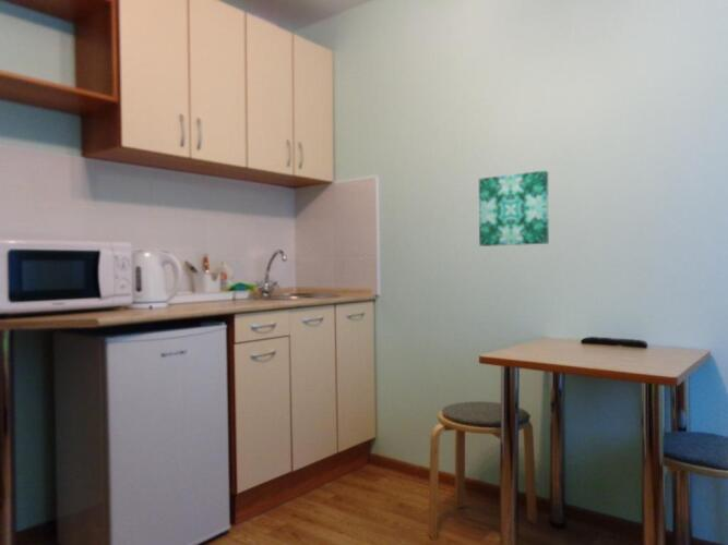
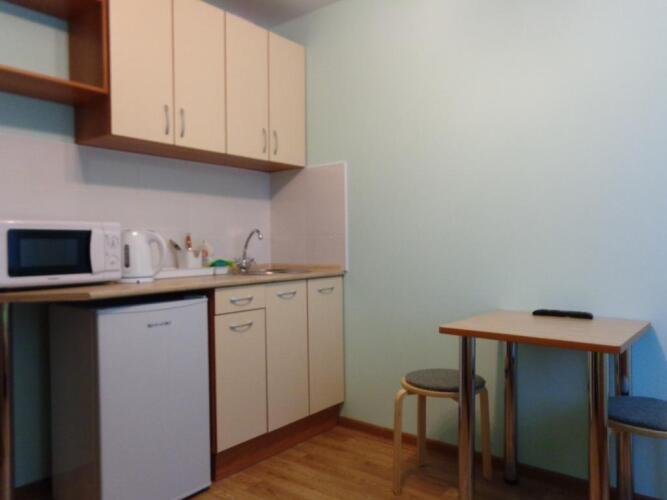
- wall art (512, 209)
